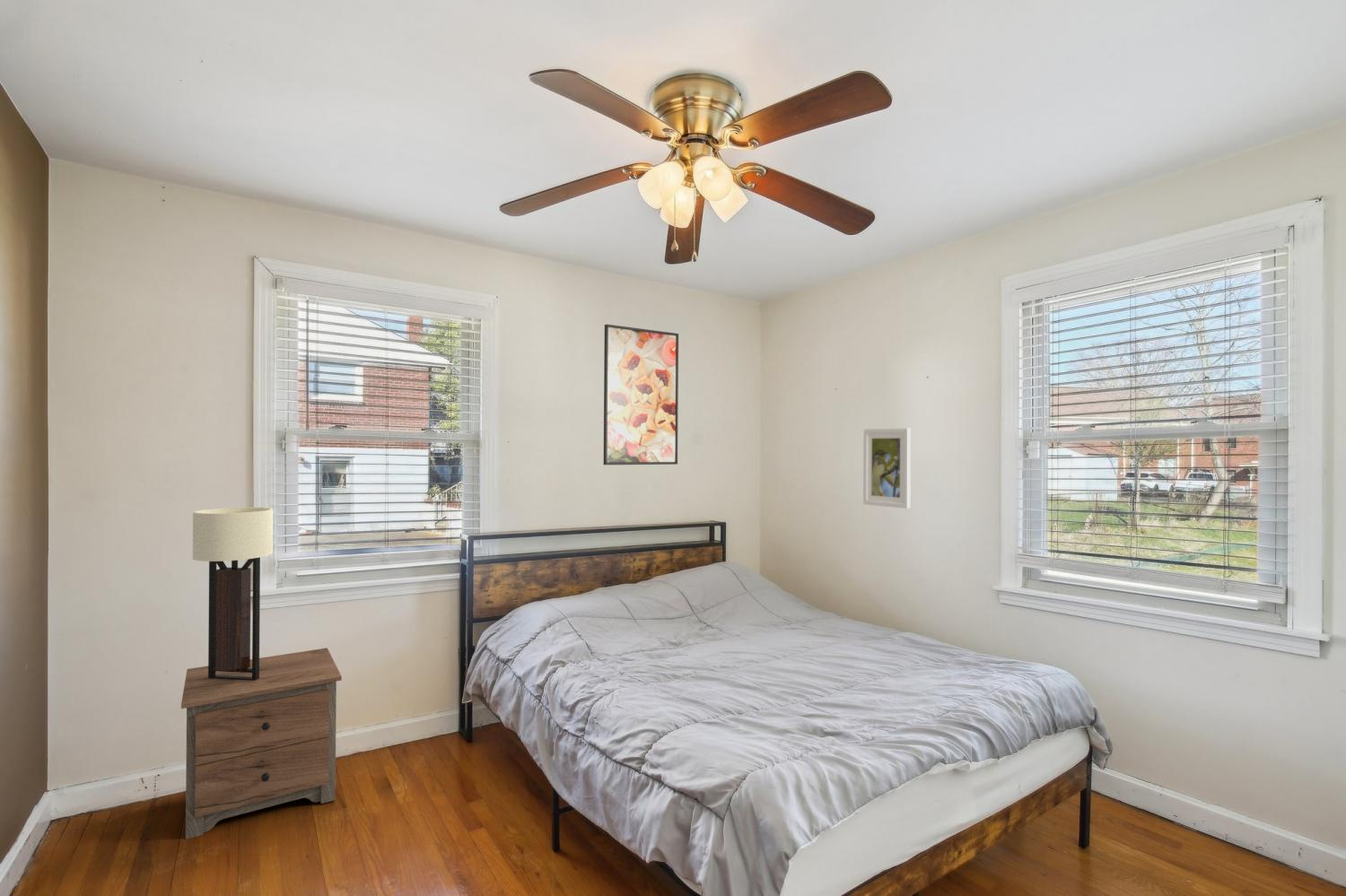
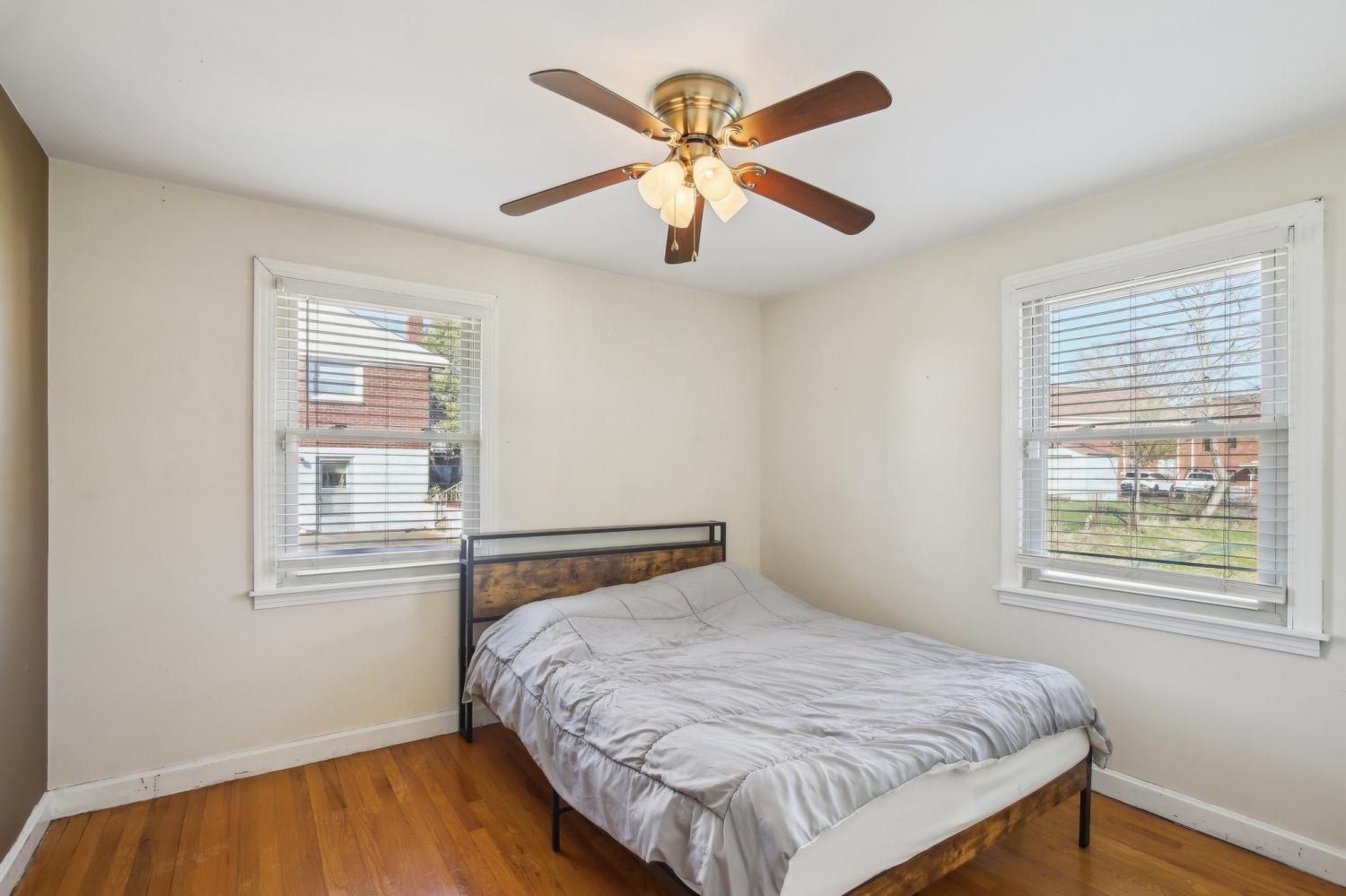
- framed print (642, 396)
- wall sconce (233, 594)
- nightstand (262, 735)
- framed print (886, 467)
